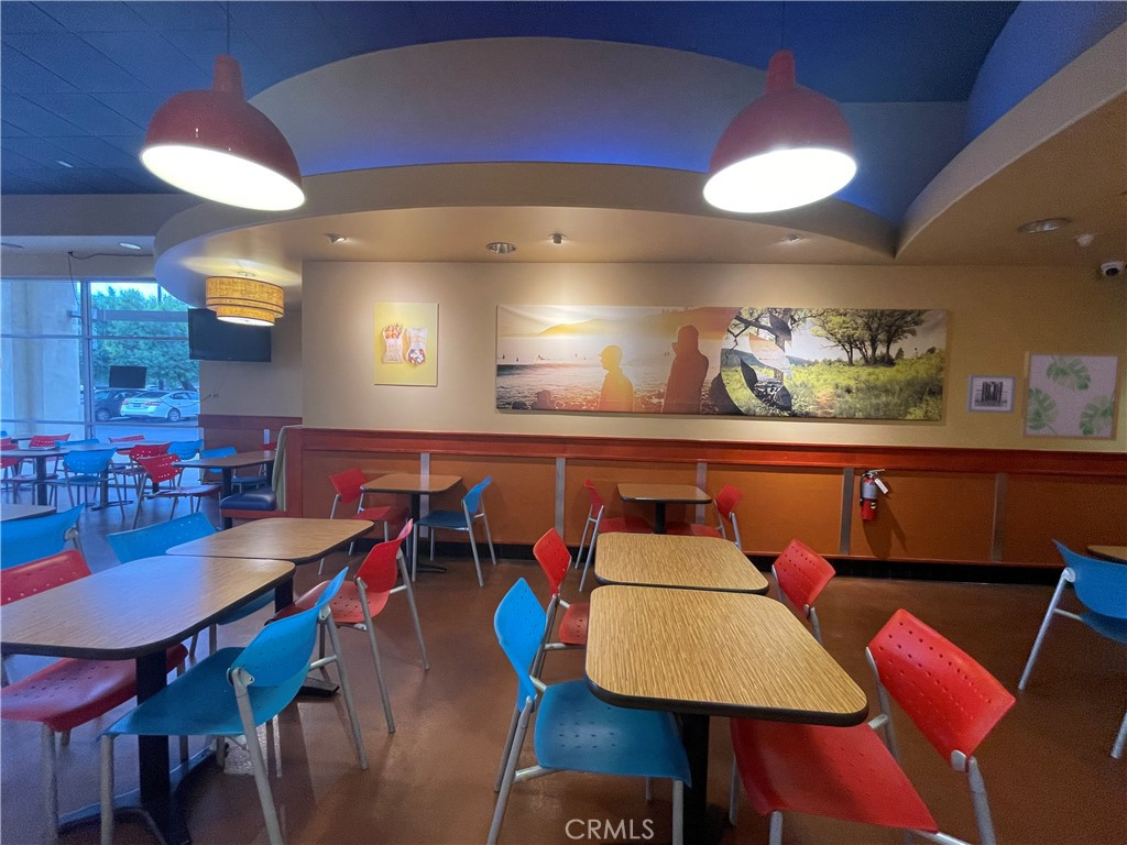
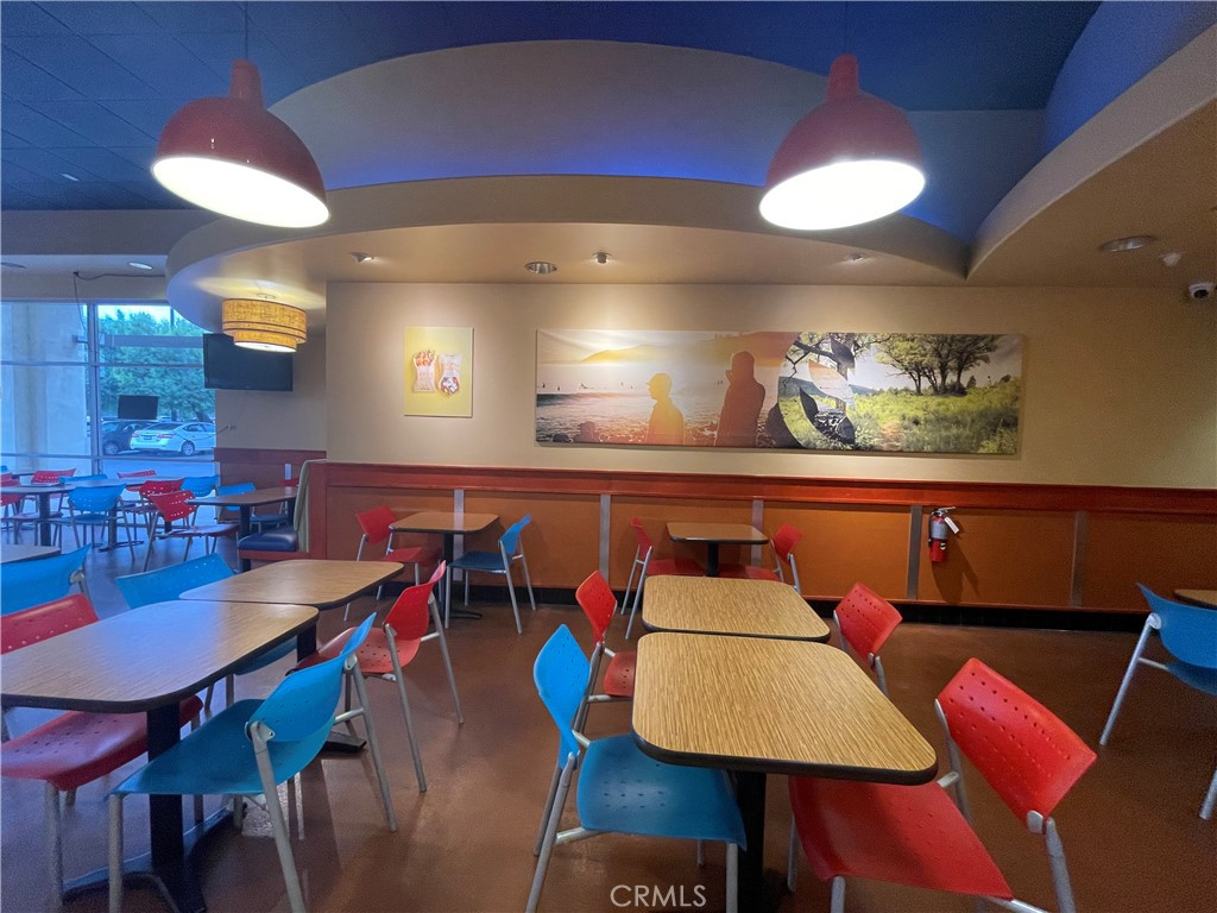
- wall art (991, 394)
- wall art (1070, 395)
